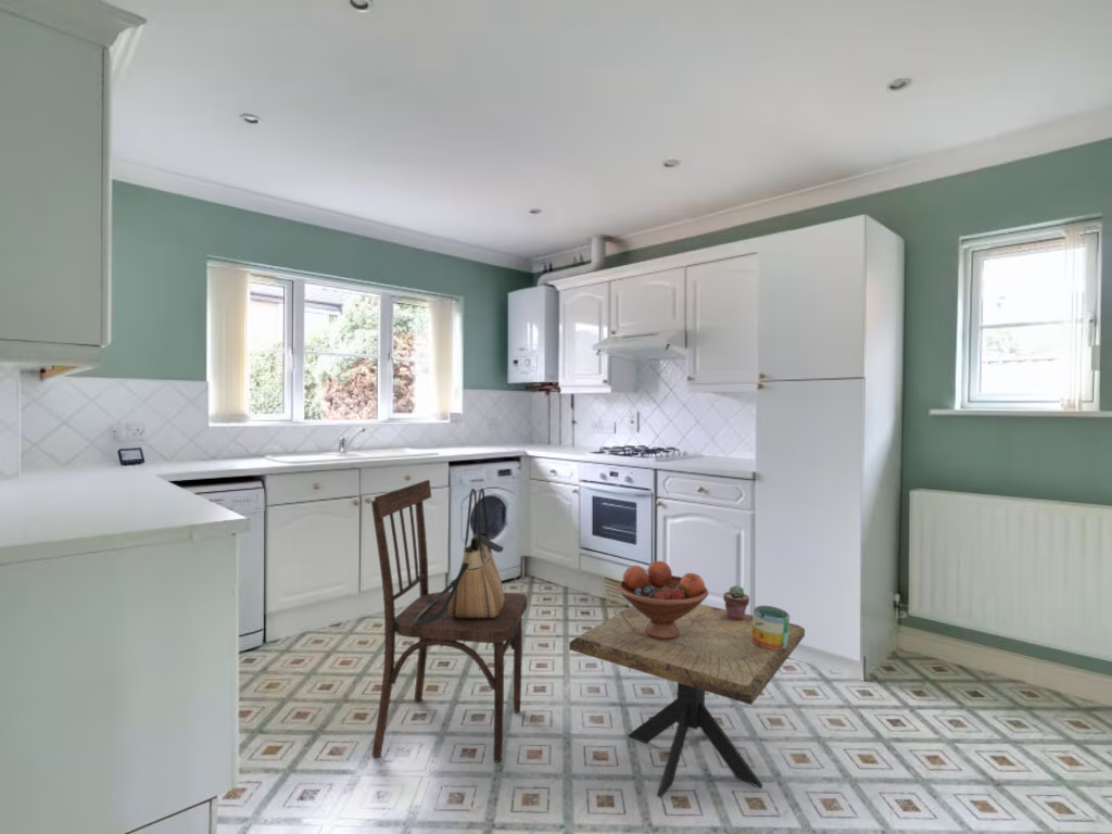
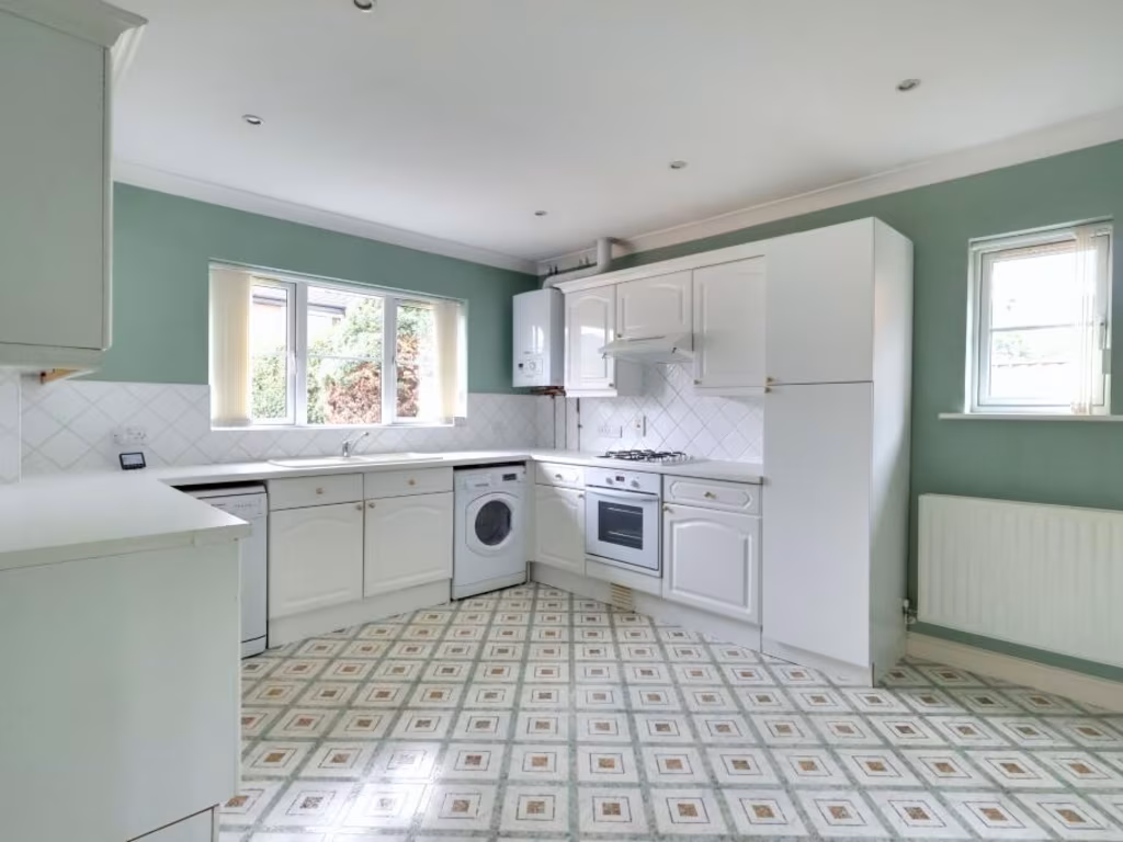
- mug (766, 624)
- tote bag (464, 549)
- side table (690, 694)
- fruit bowl (662, 601)
- potted succulent (735, 601)
- dining chair (448, 605)
